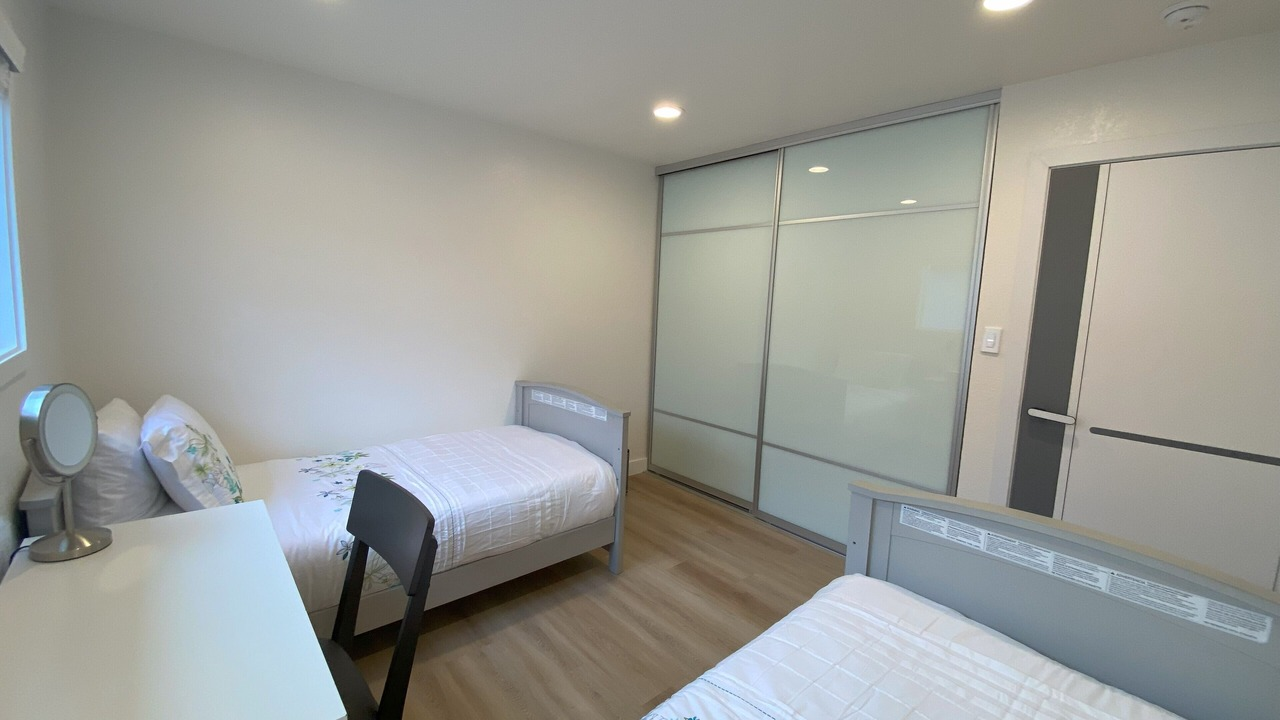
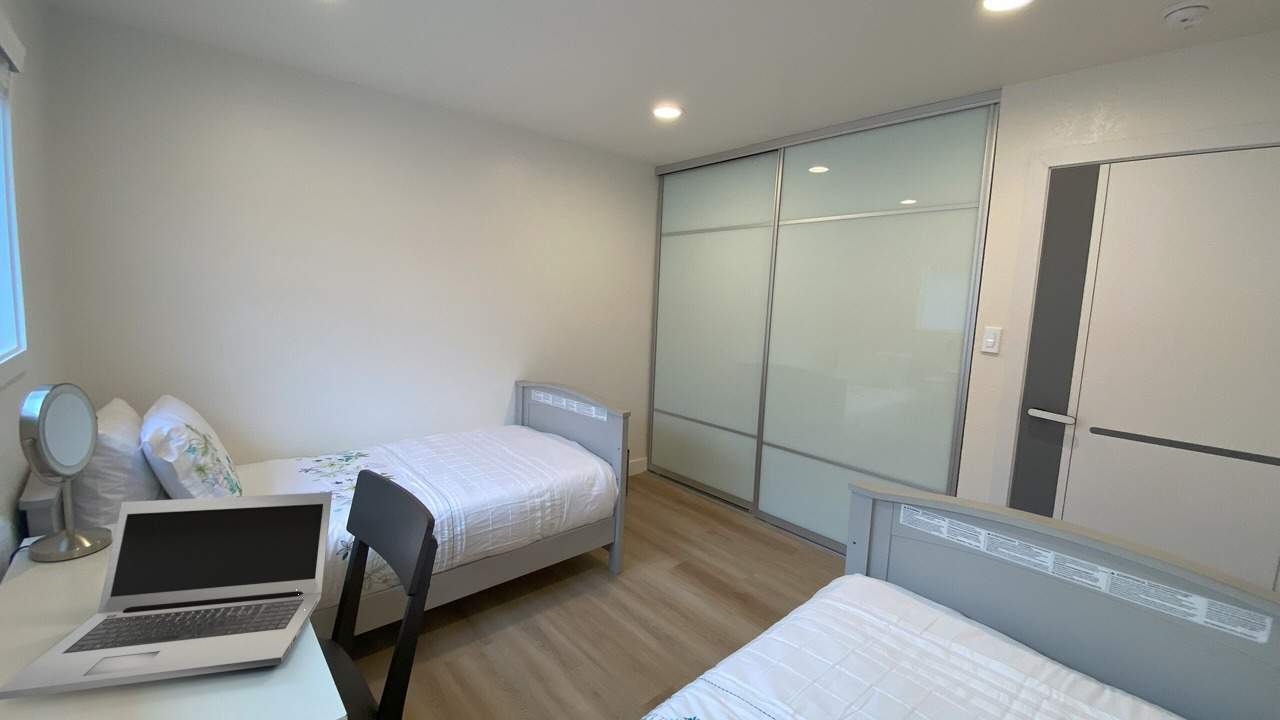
+ laptop (195, 577)
